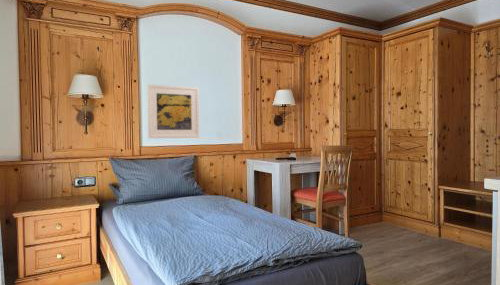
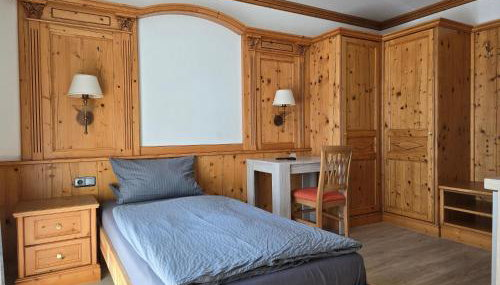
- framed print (174, 112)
